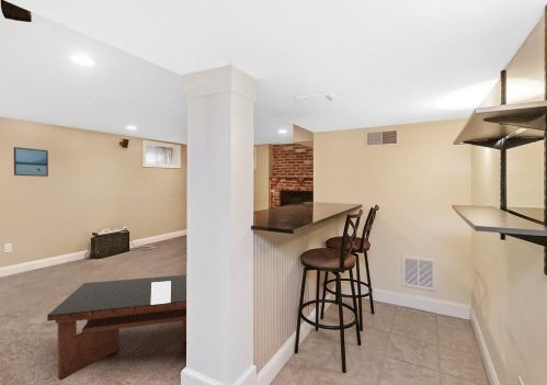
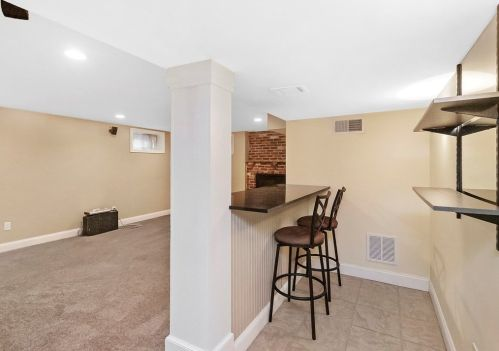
- coffee table (151, 317)
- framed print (31, 162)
